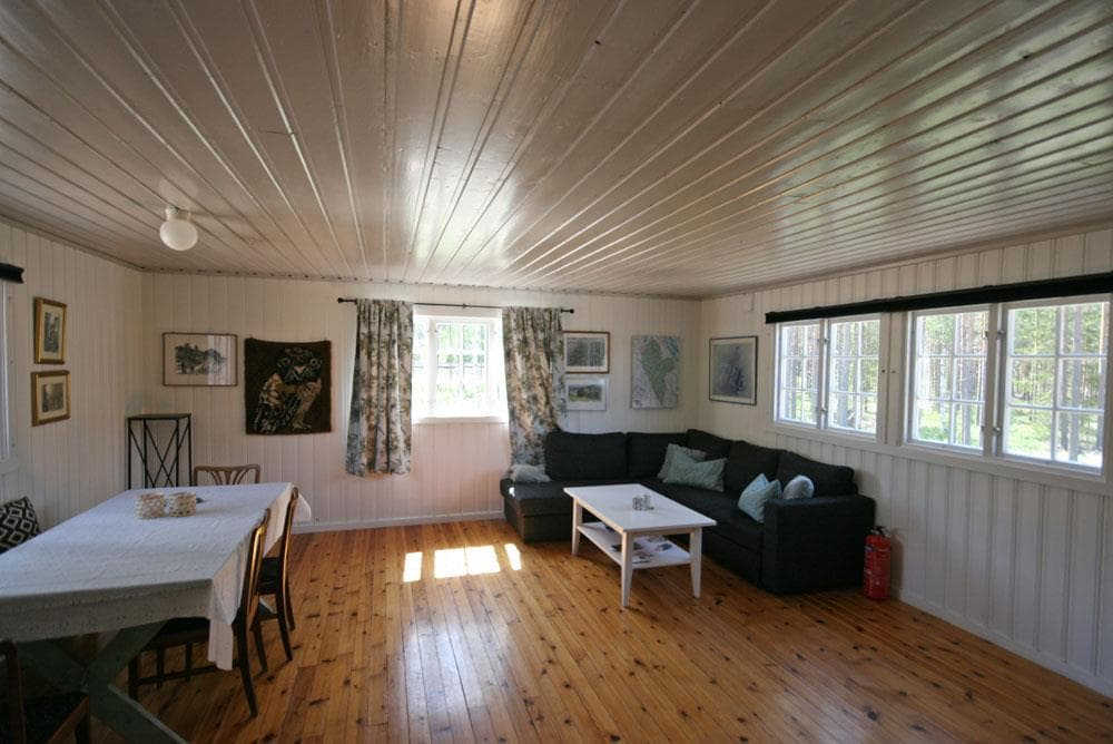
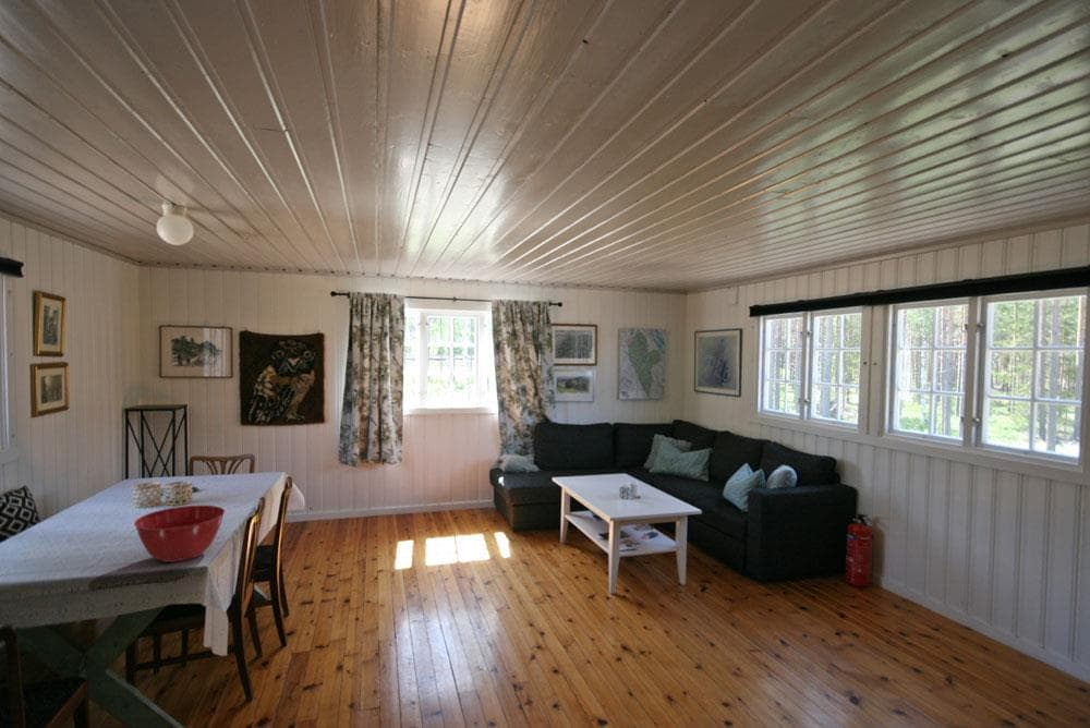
+ mixing bowl (181, 535)
